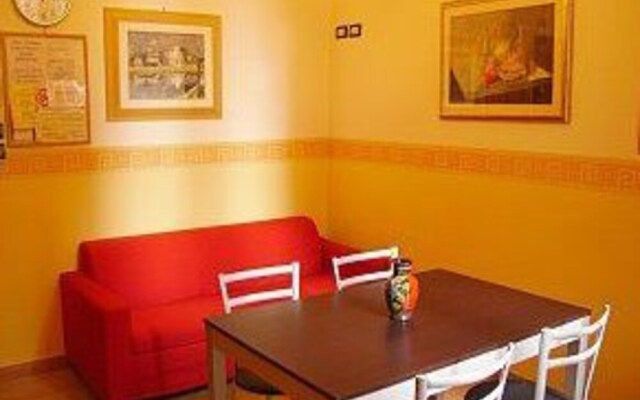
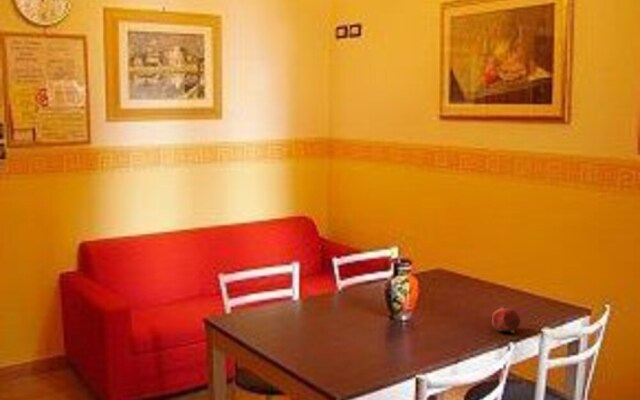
+ fruit (505, 317)
